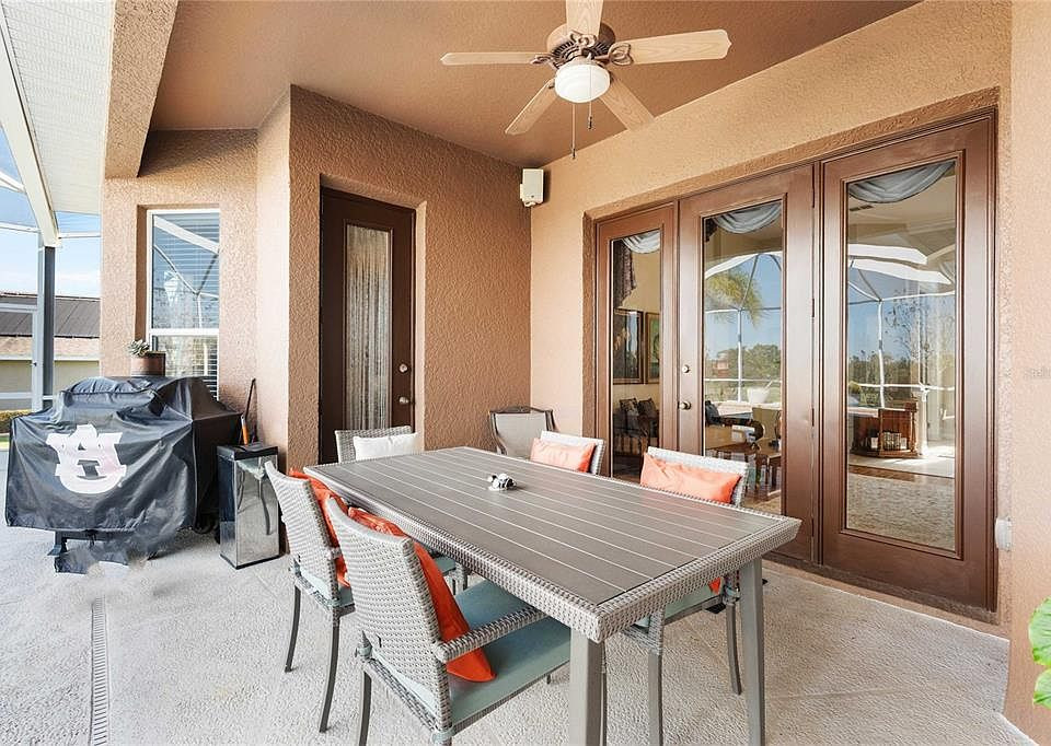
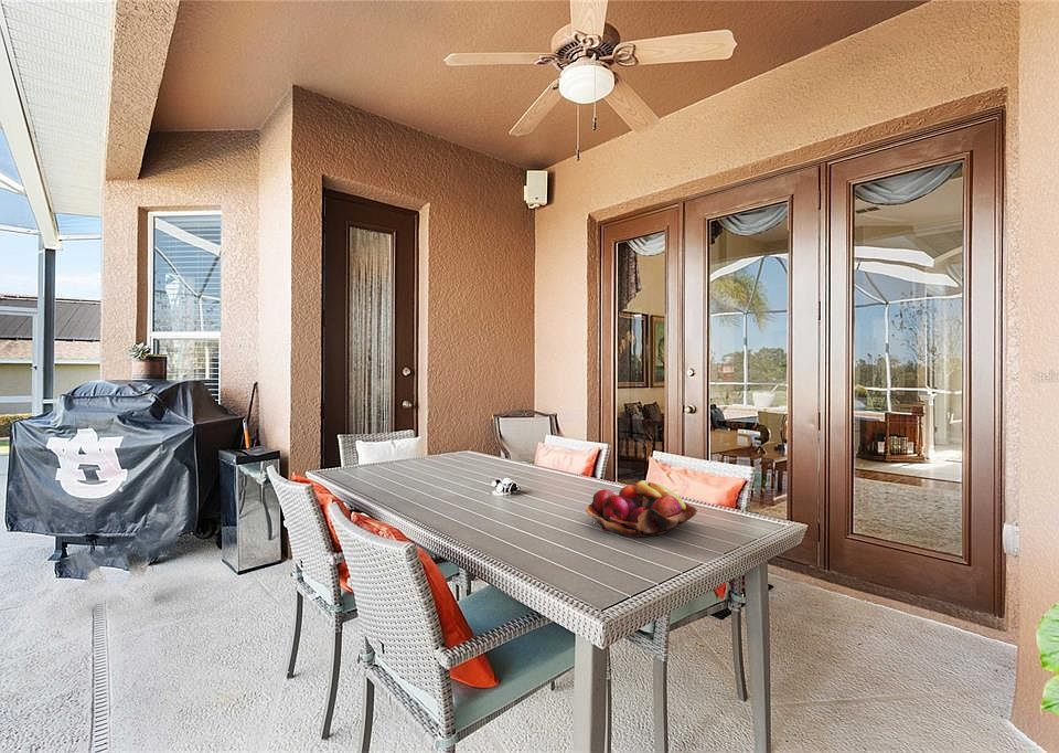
+ fruit basket (641, 506)
